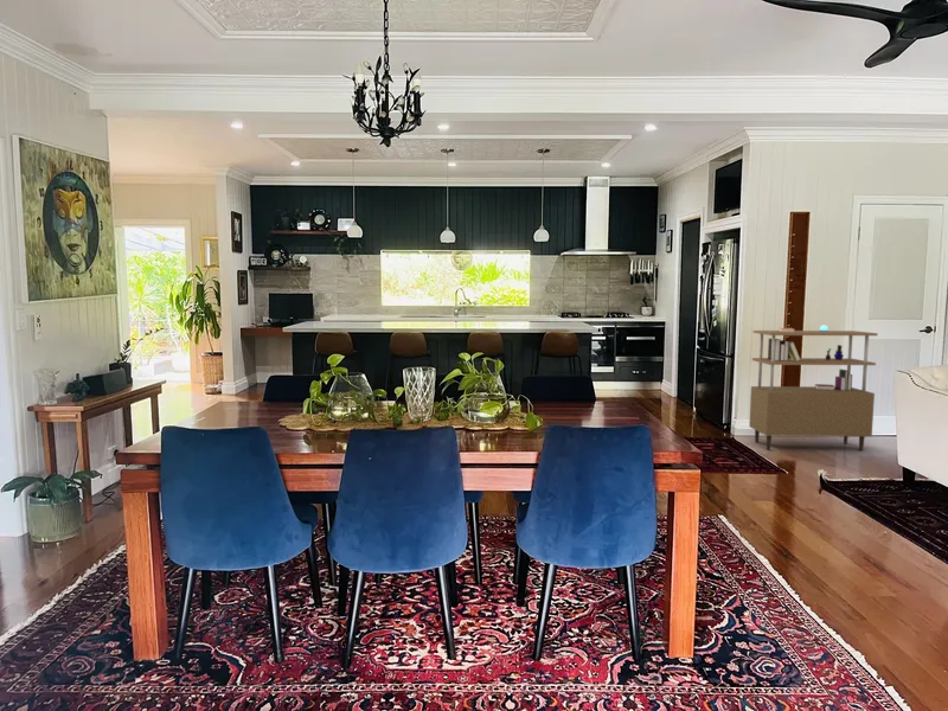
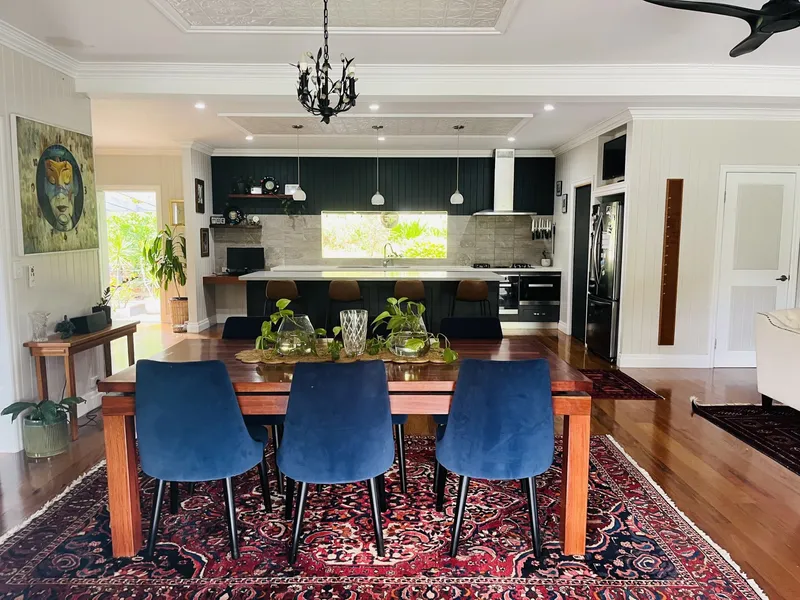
- shelving unit (809, 386)
